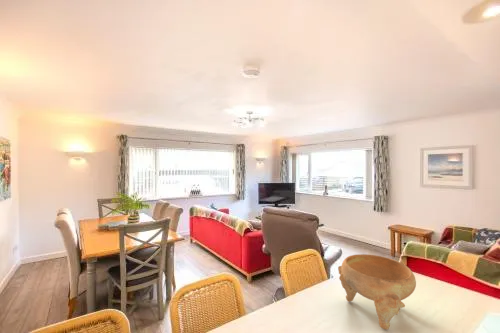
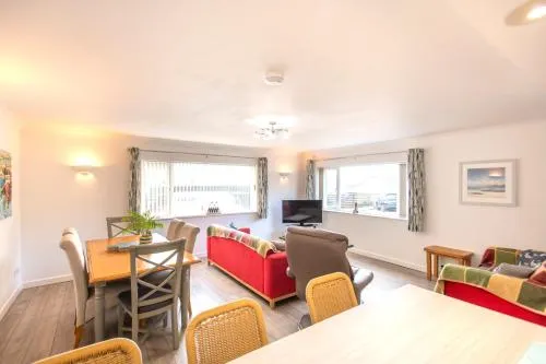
- decorative bowl (374, 288)
